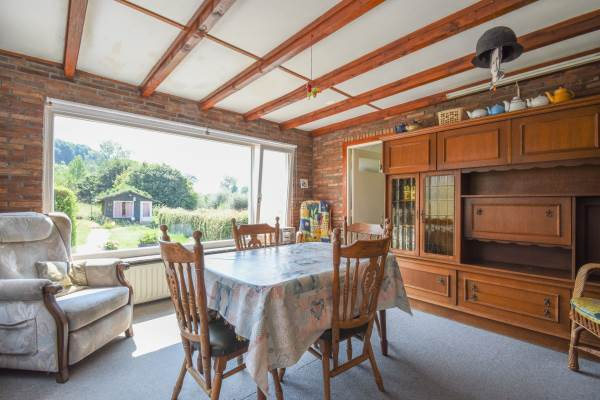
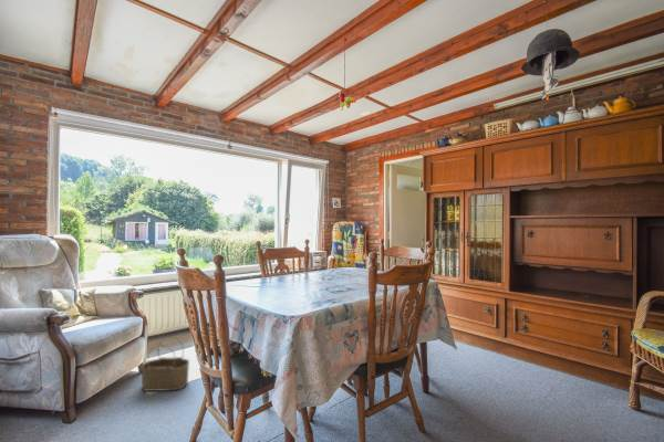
+ wicker basket (165, 362)
